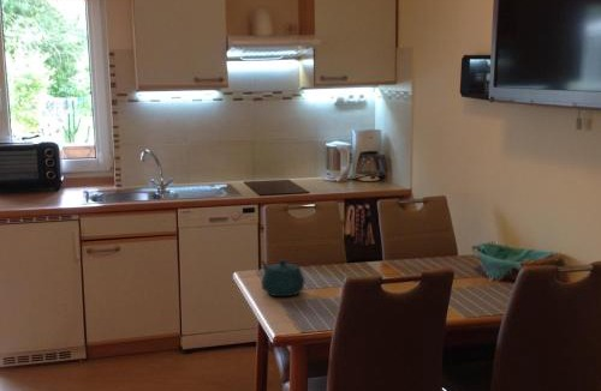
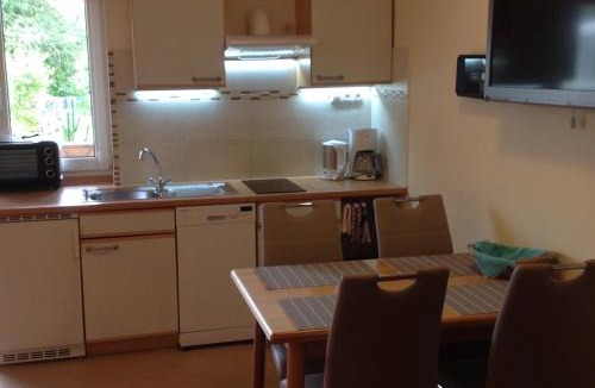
- teapot (281, 276)
